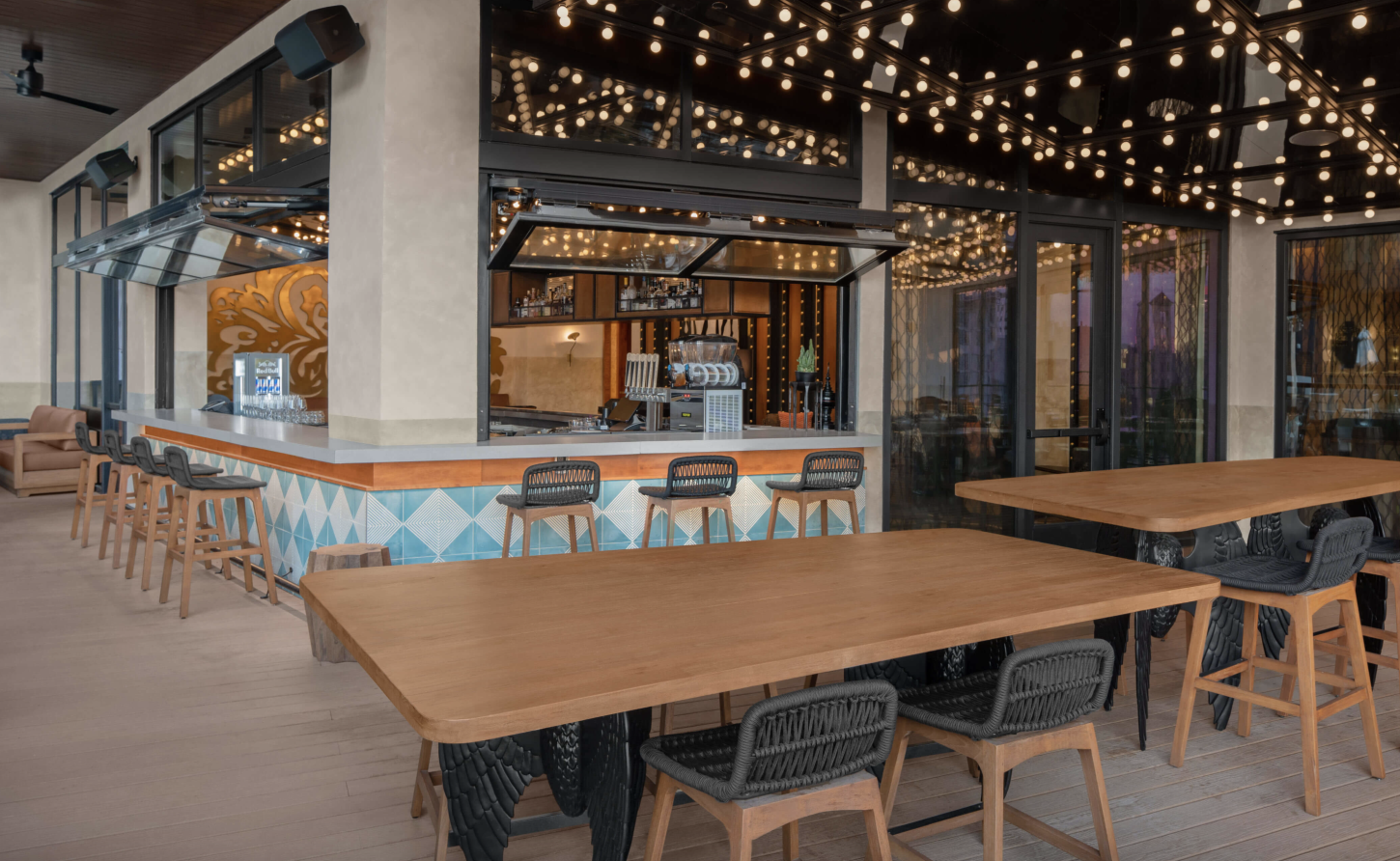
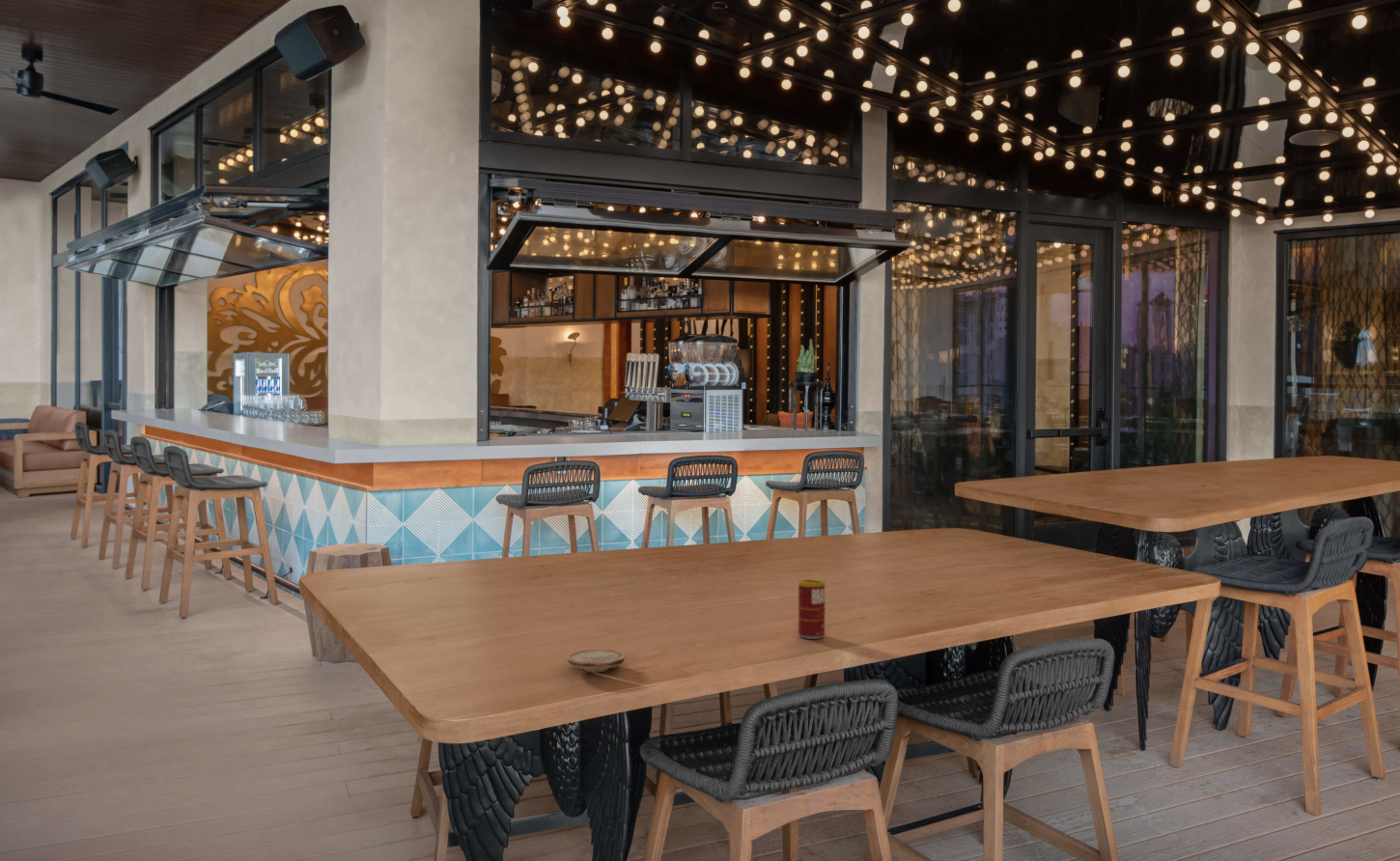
+ beverage can (811, 608)
+ wood slice (596, 661)
